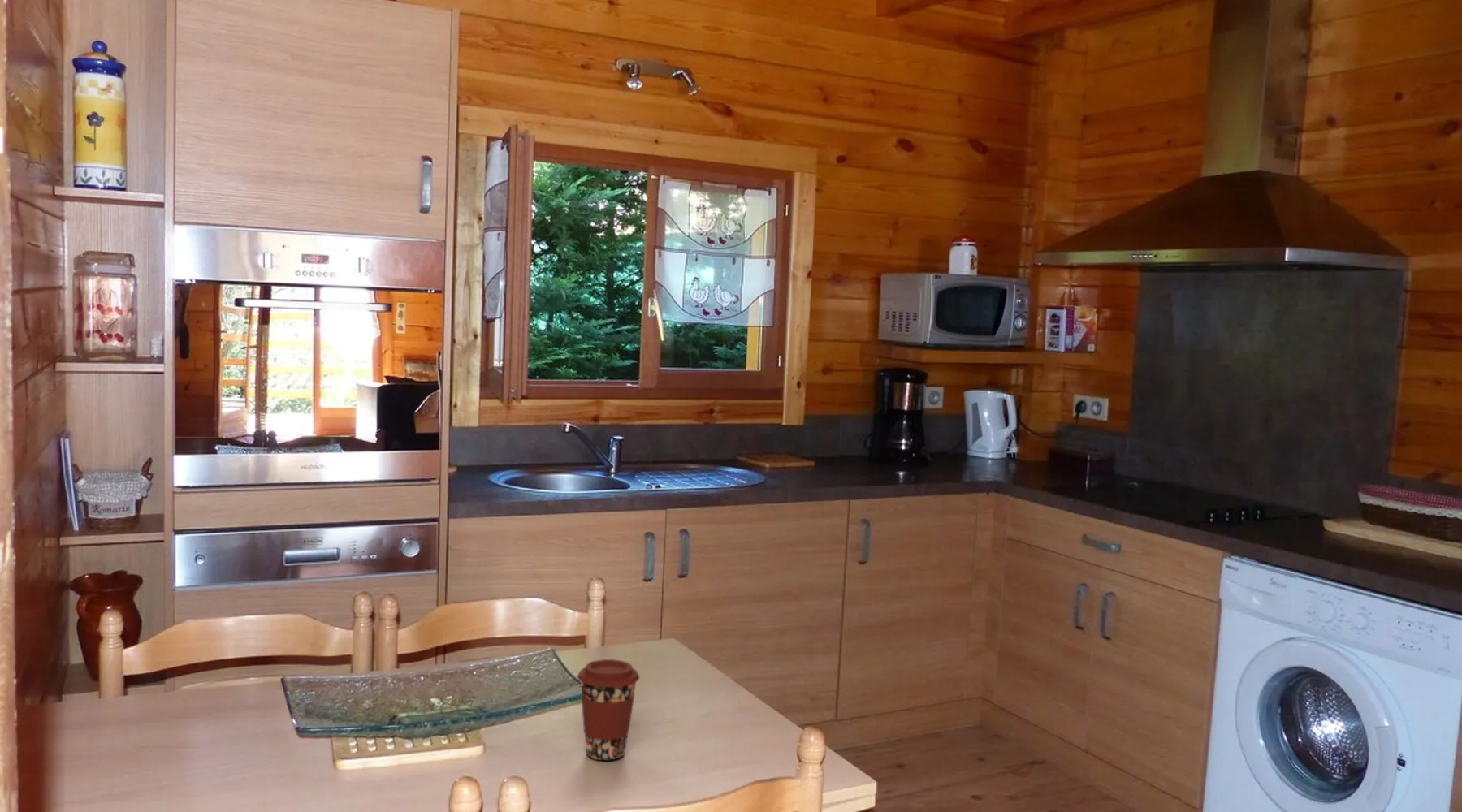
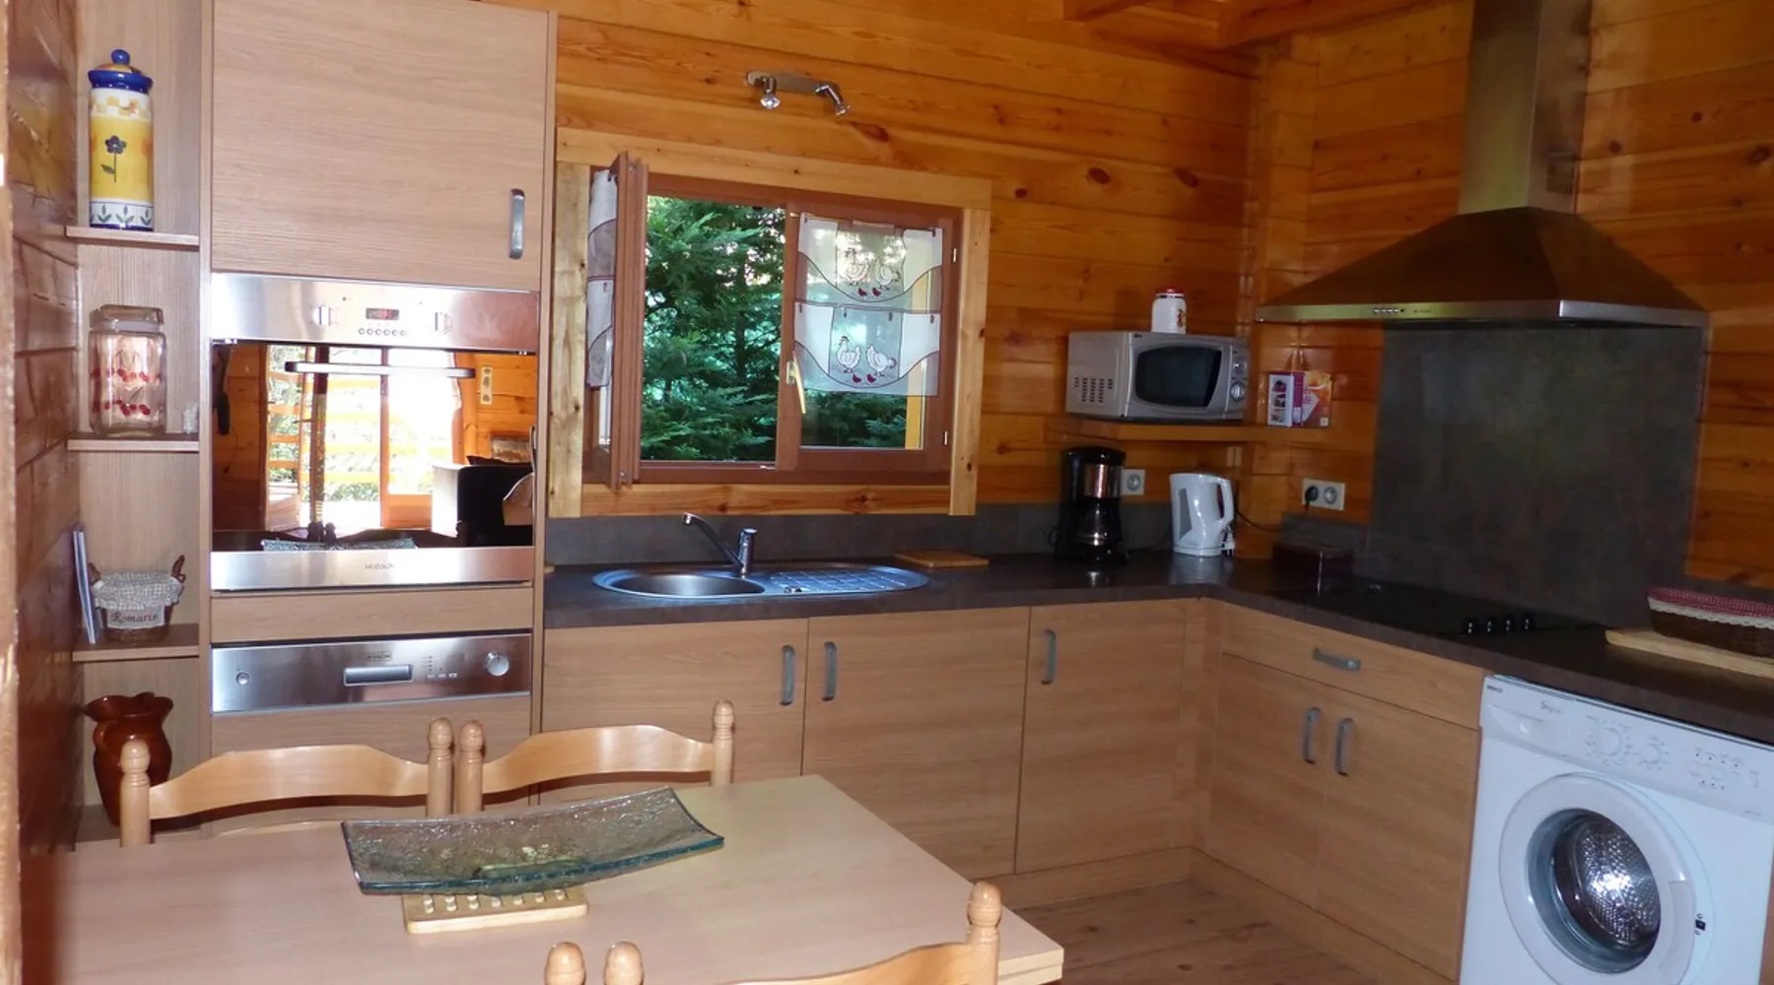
- coffee cup (607, 710)
